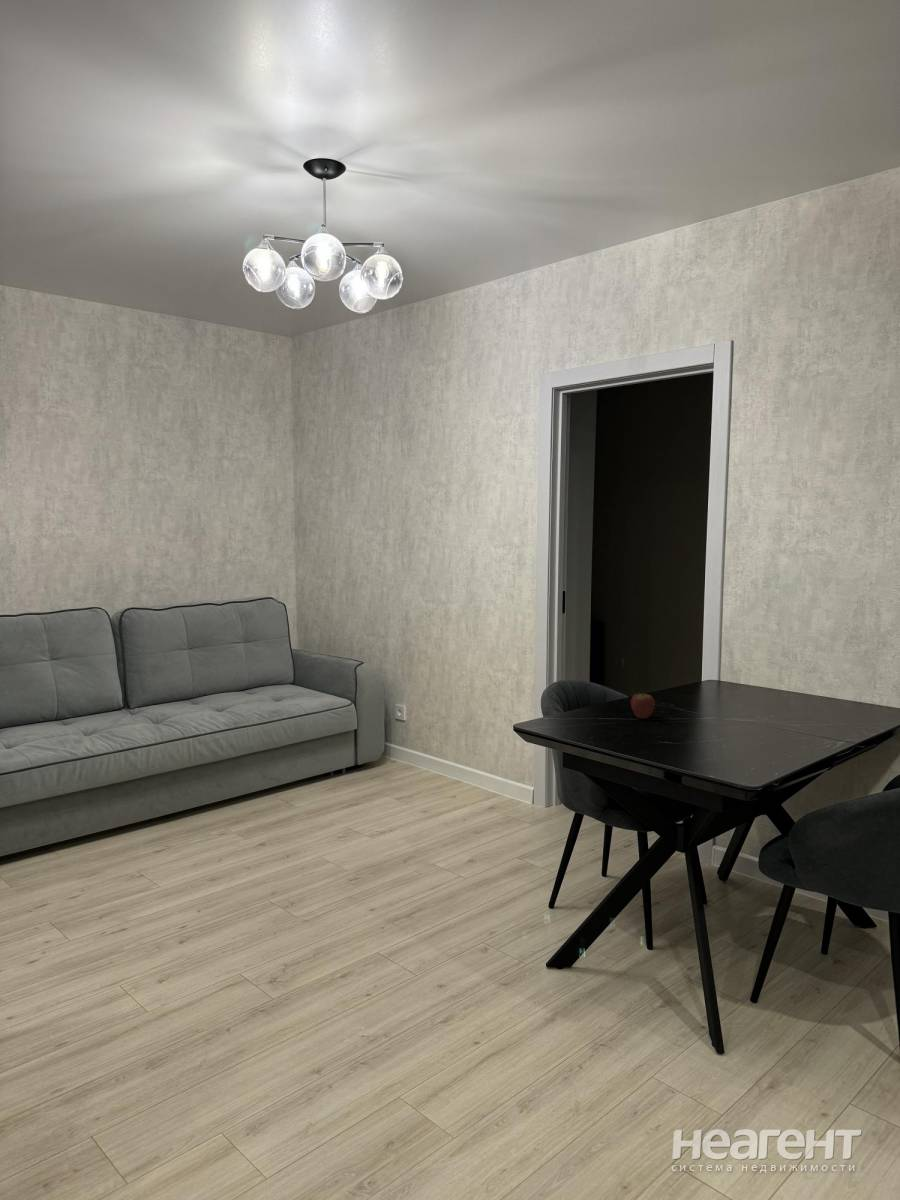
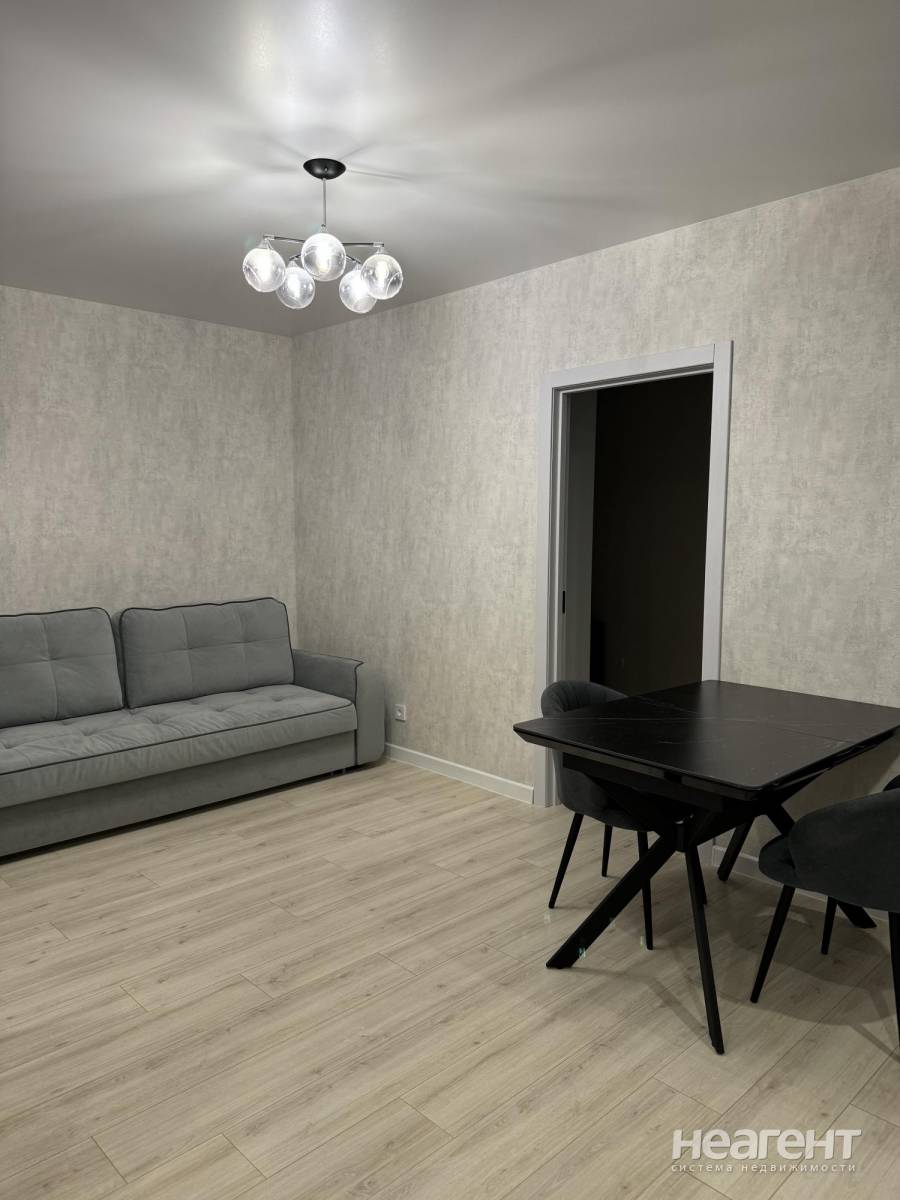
- fruit (642, 703)
